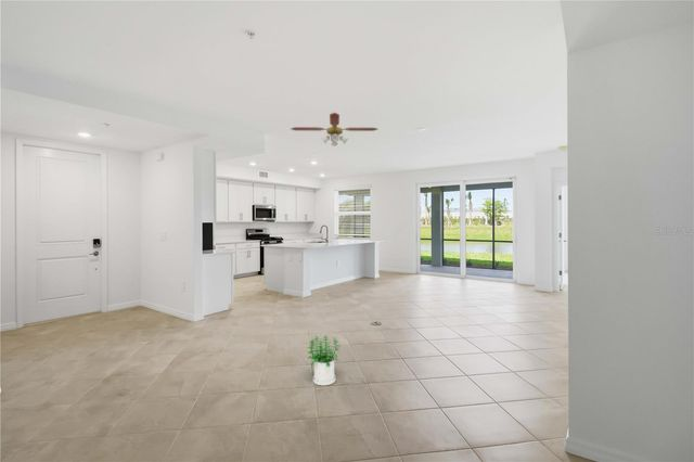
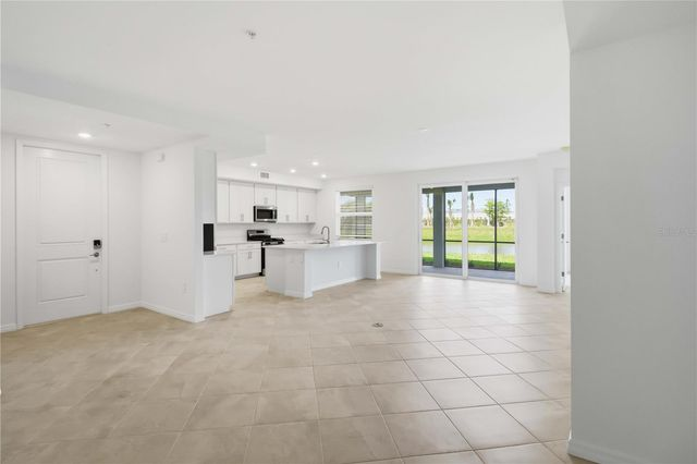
- ceiling fan (334, 131)
- potted plant (322, 358)
